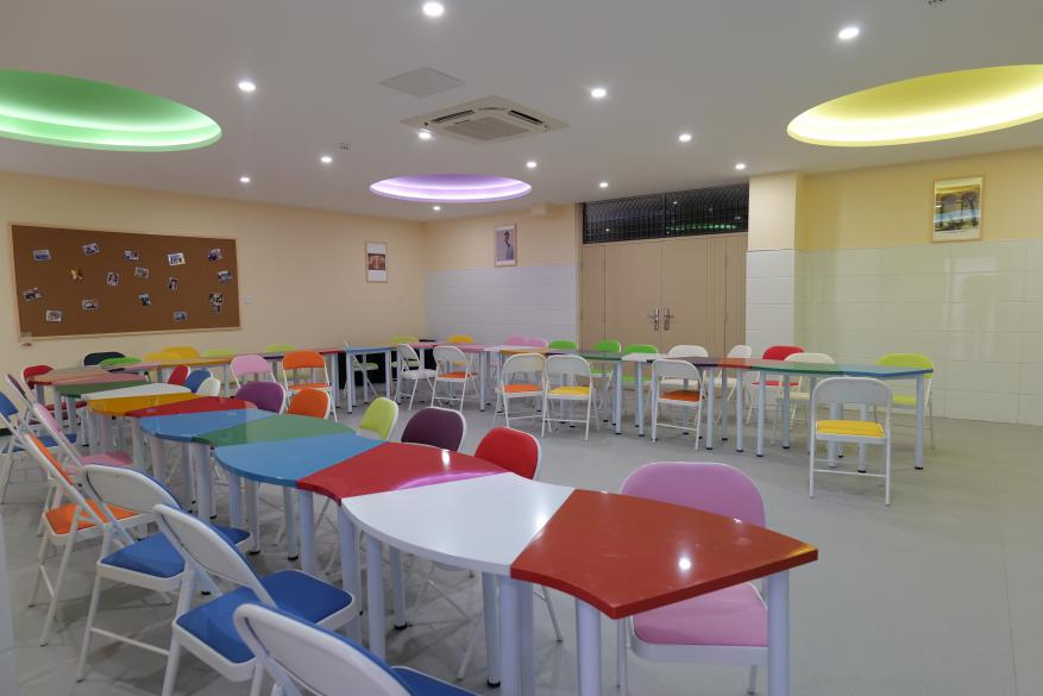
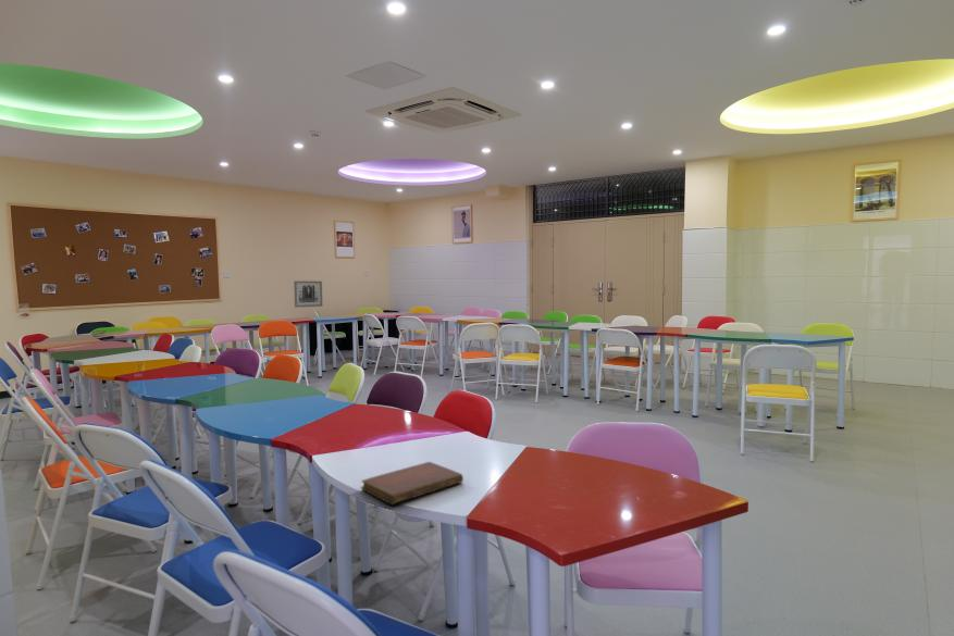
+ wall art (308, 294)
+ notebook (412, 481)
